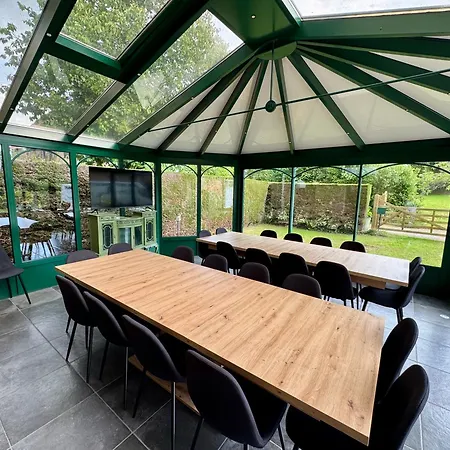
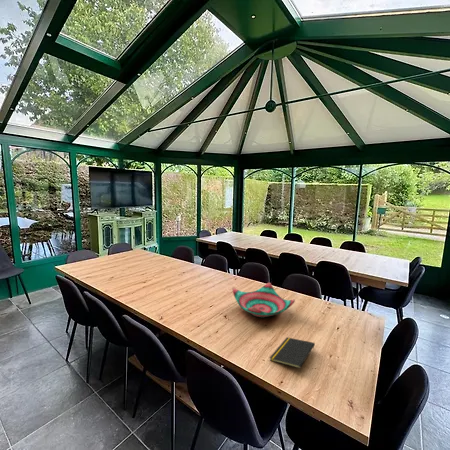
+ notepad (292, 351)
+ decorative bowl (261, 302)
